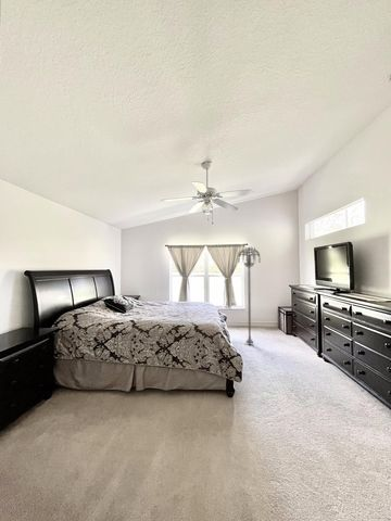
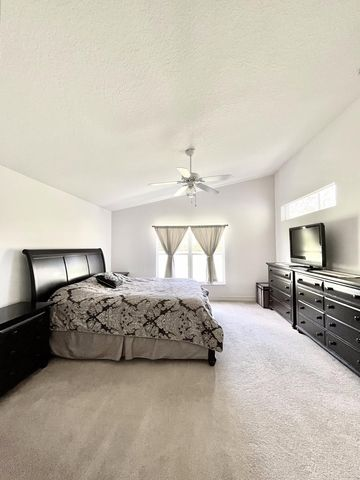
- floor lamp (249, 295)
